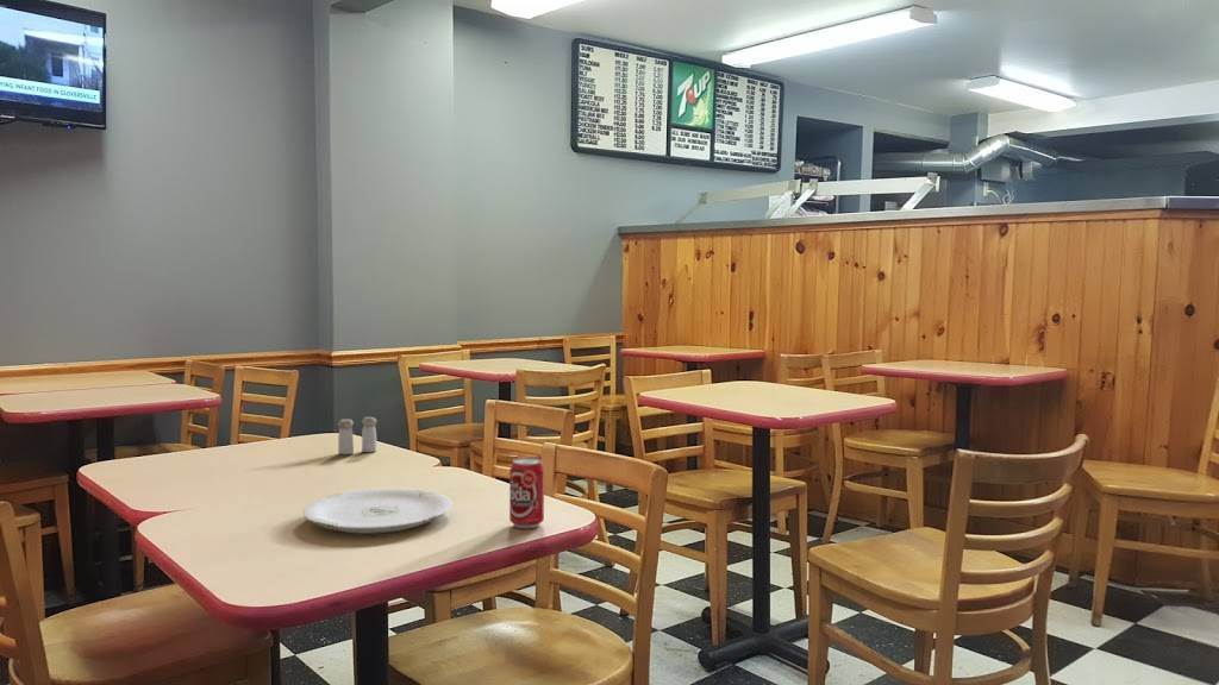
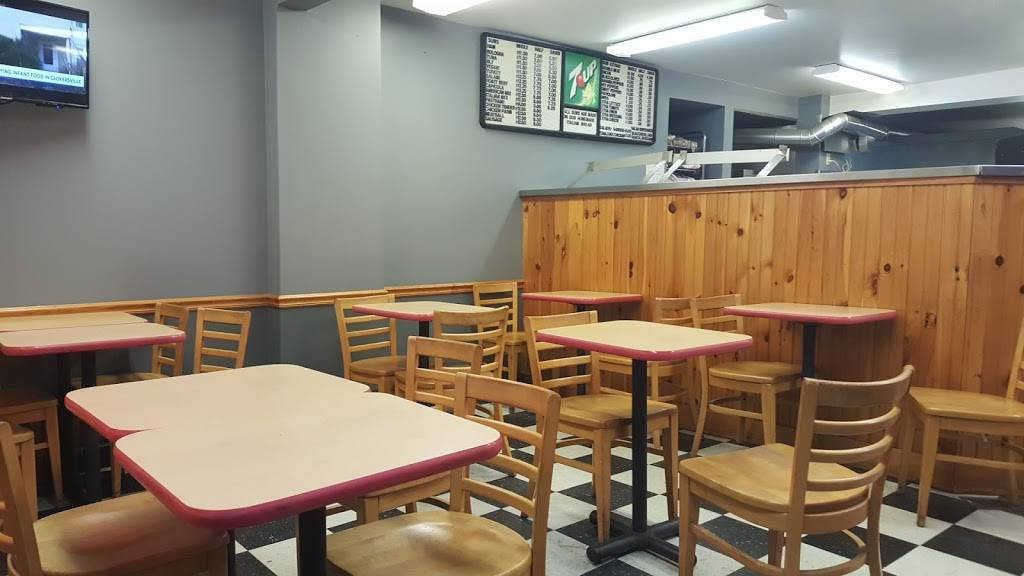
- salt and pepper shaker (362, 434)
- plate (379, 511)
- beverage can (526, 492)
